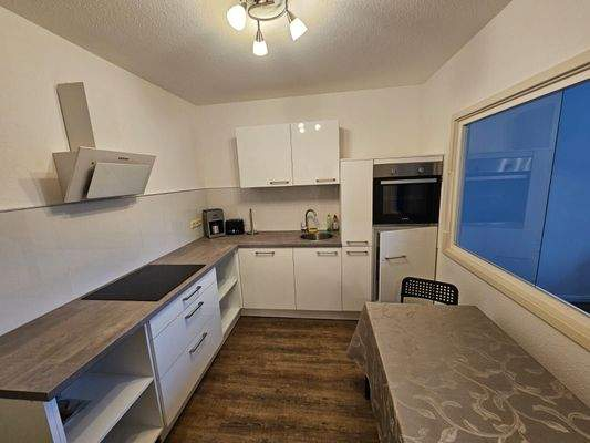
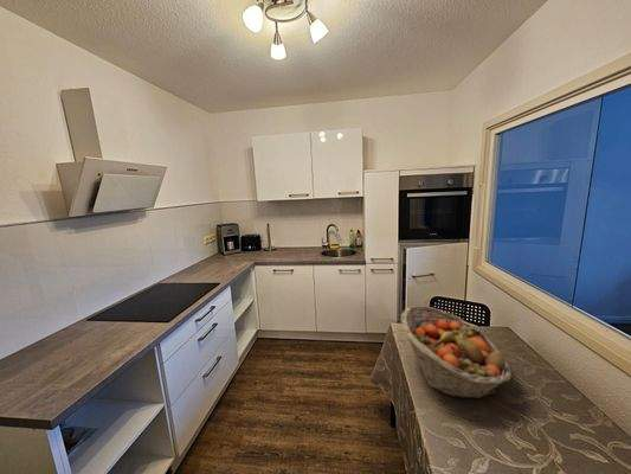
+ fruit basket (450, 345)
